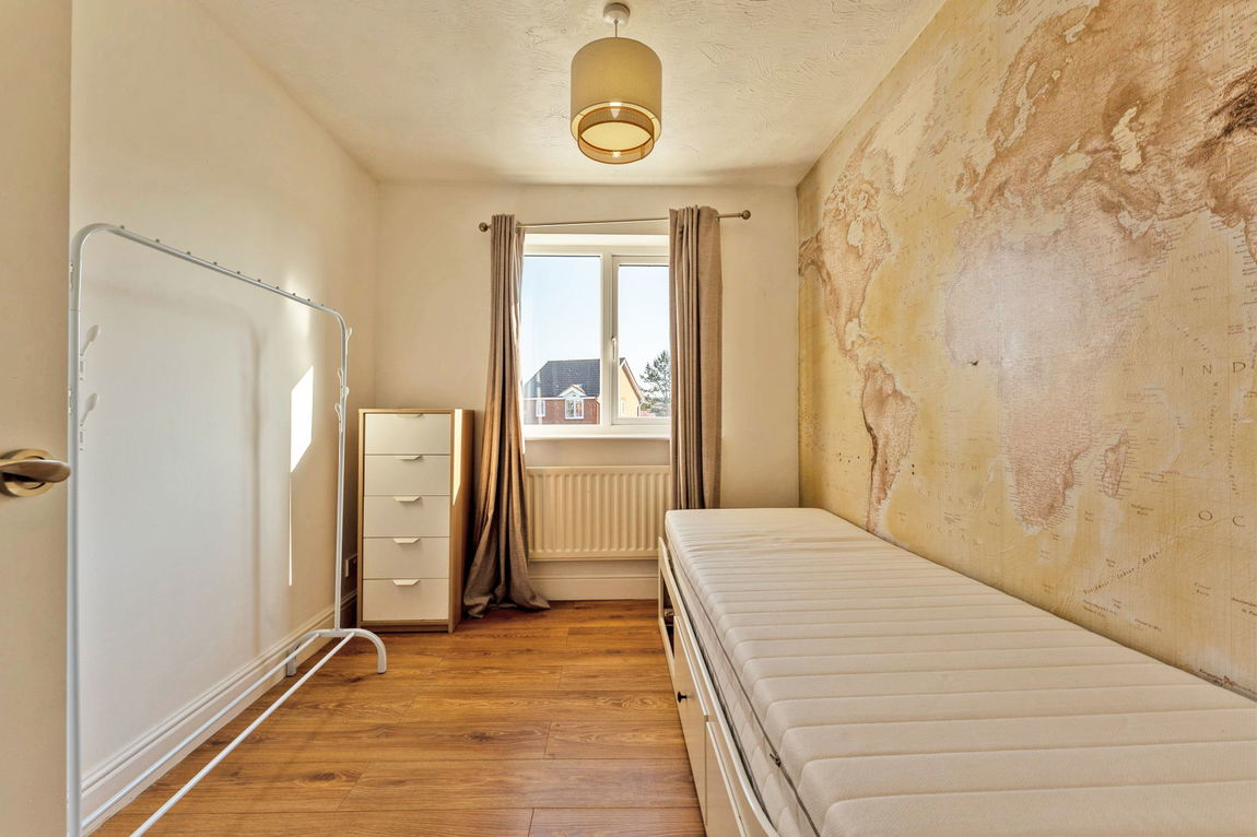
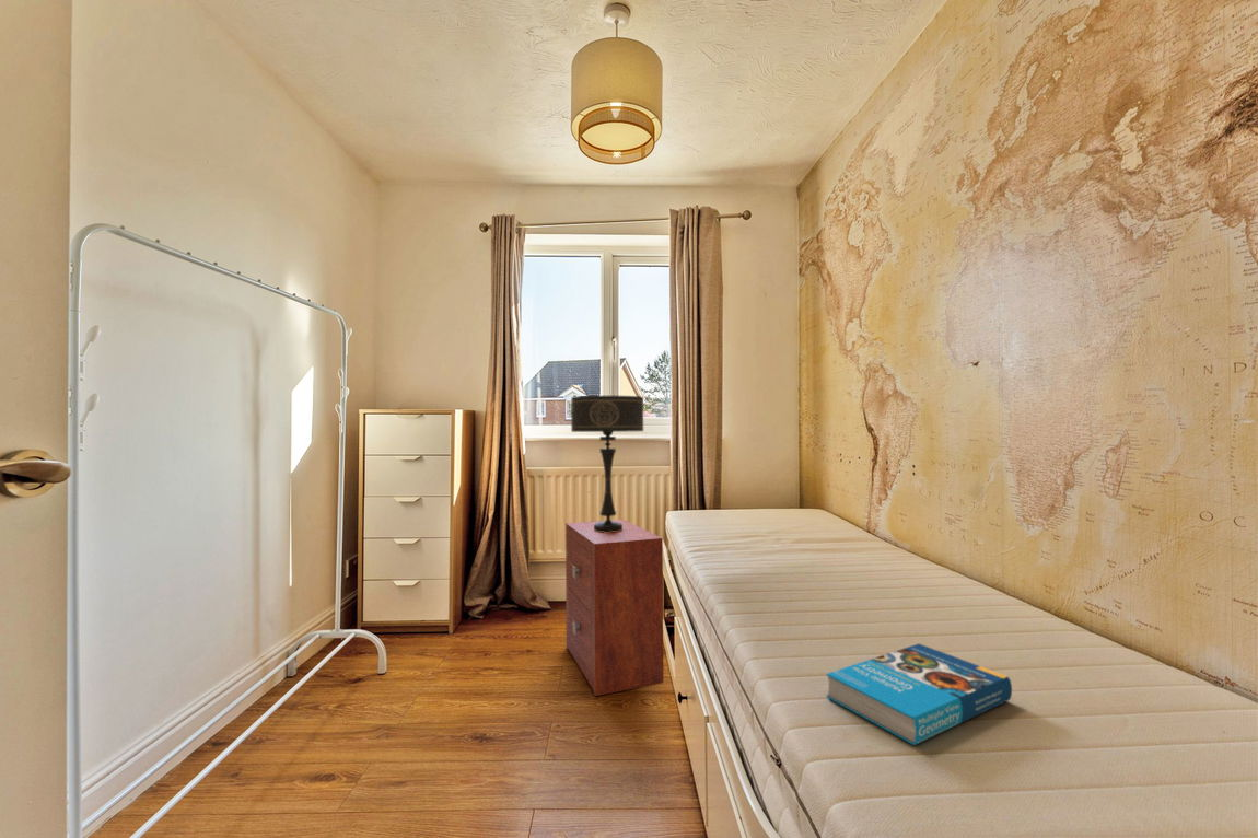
+ nightstand (608, 596)
+ book (918, 687)
+ table lamp (607, 463)
